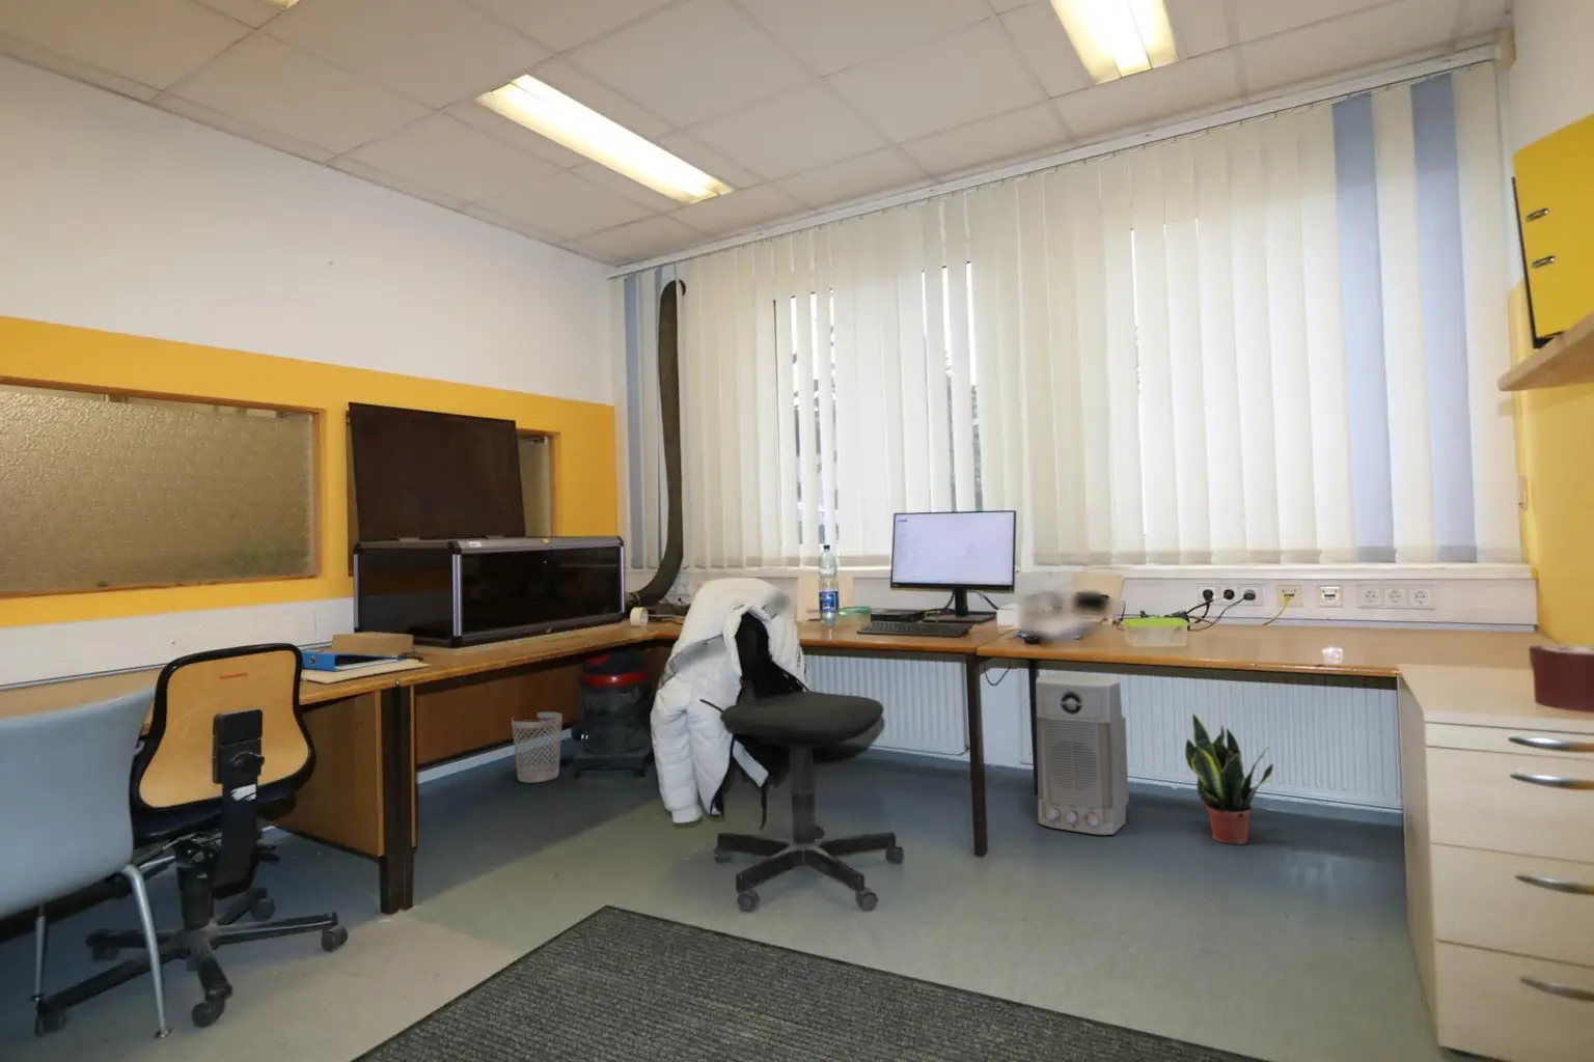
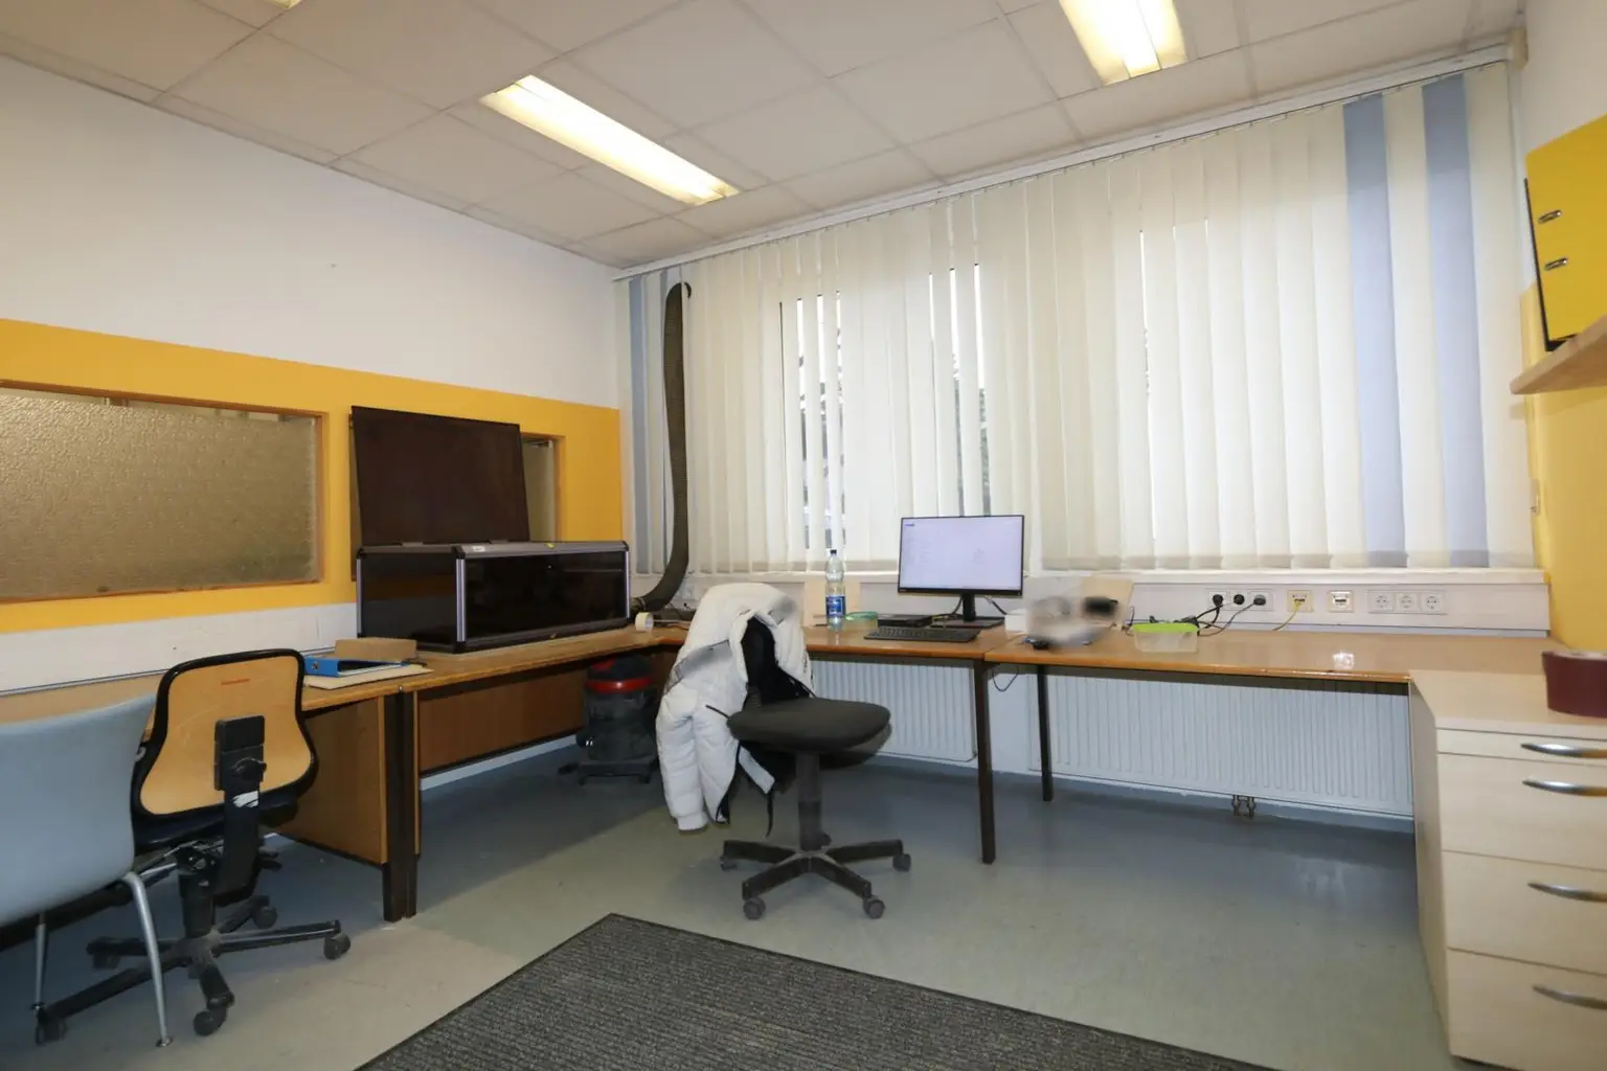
- air purifier (1080, 748)
- wastebasket (536, 747)
- potted plant (1226, 778)
